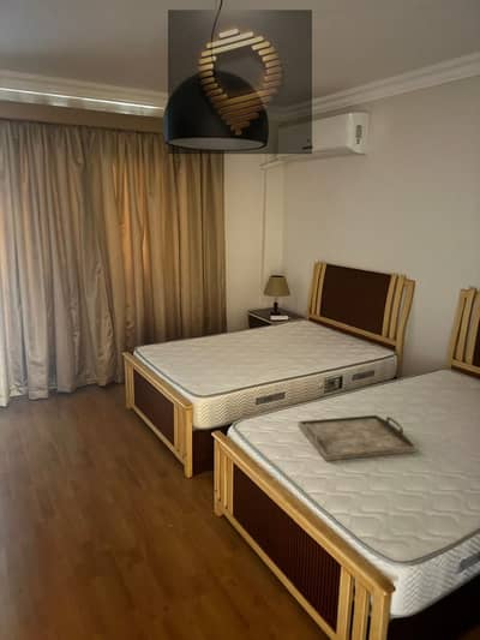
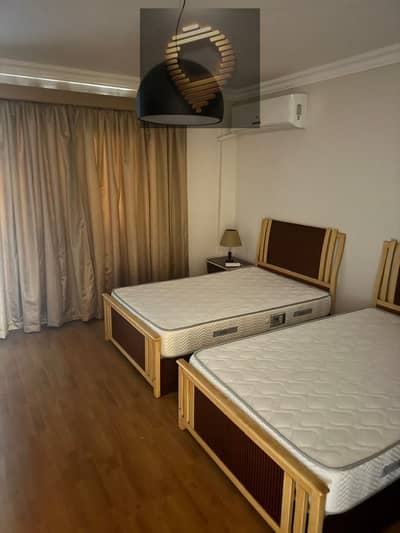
- serving tray (353, 431)
